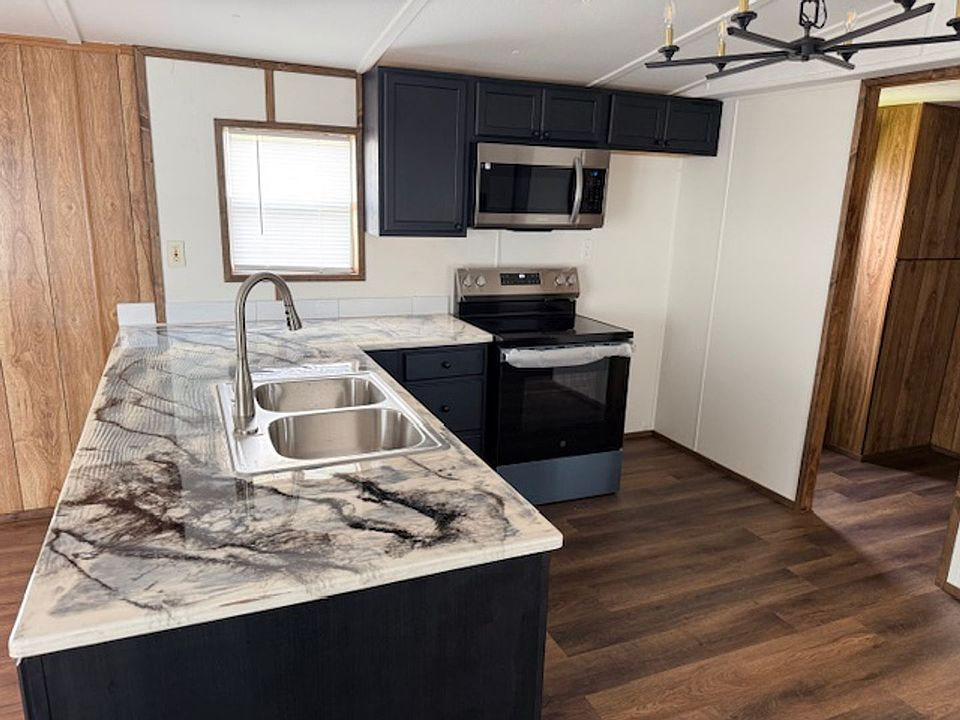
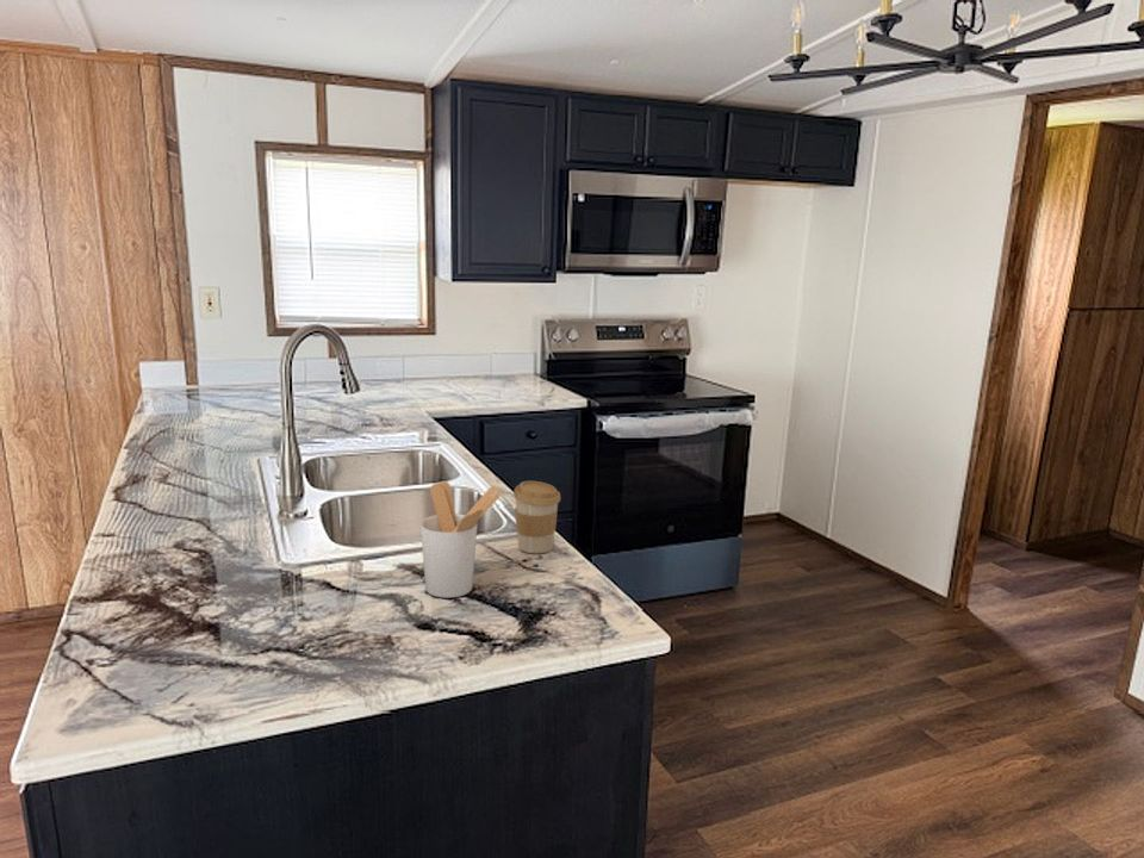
+ utensil holder (462, 537)
+ coffee cup (536, 516)
